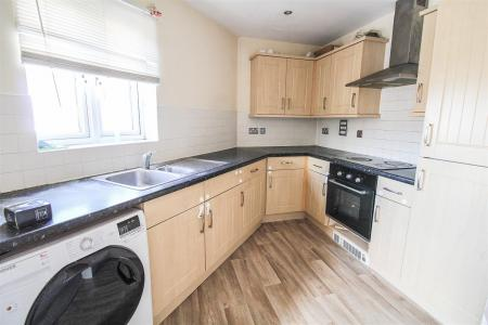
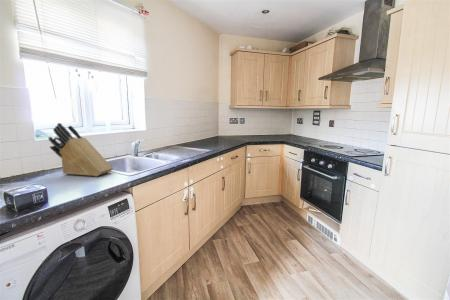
+ knife block (80, 148)
